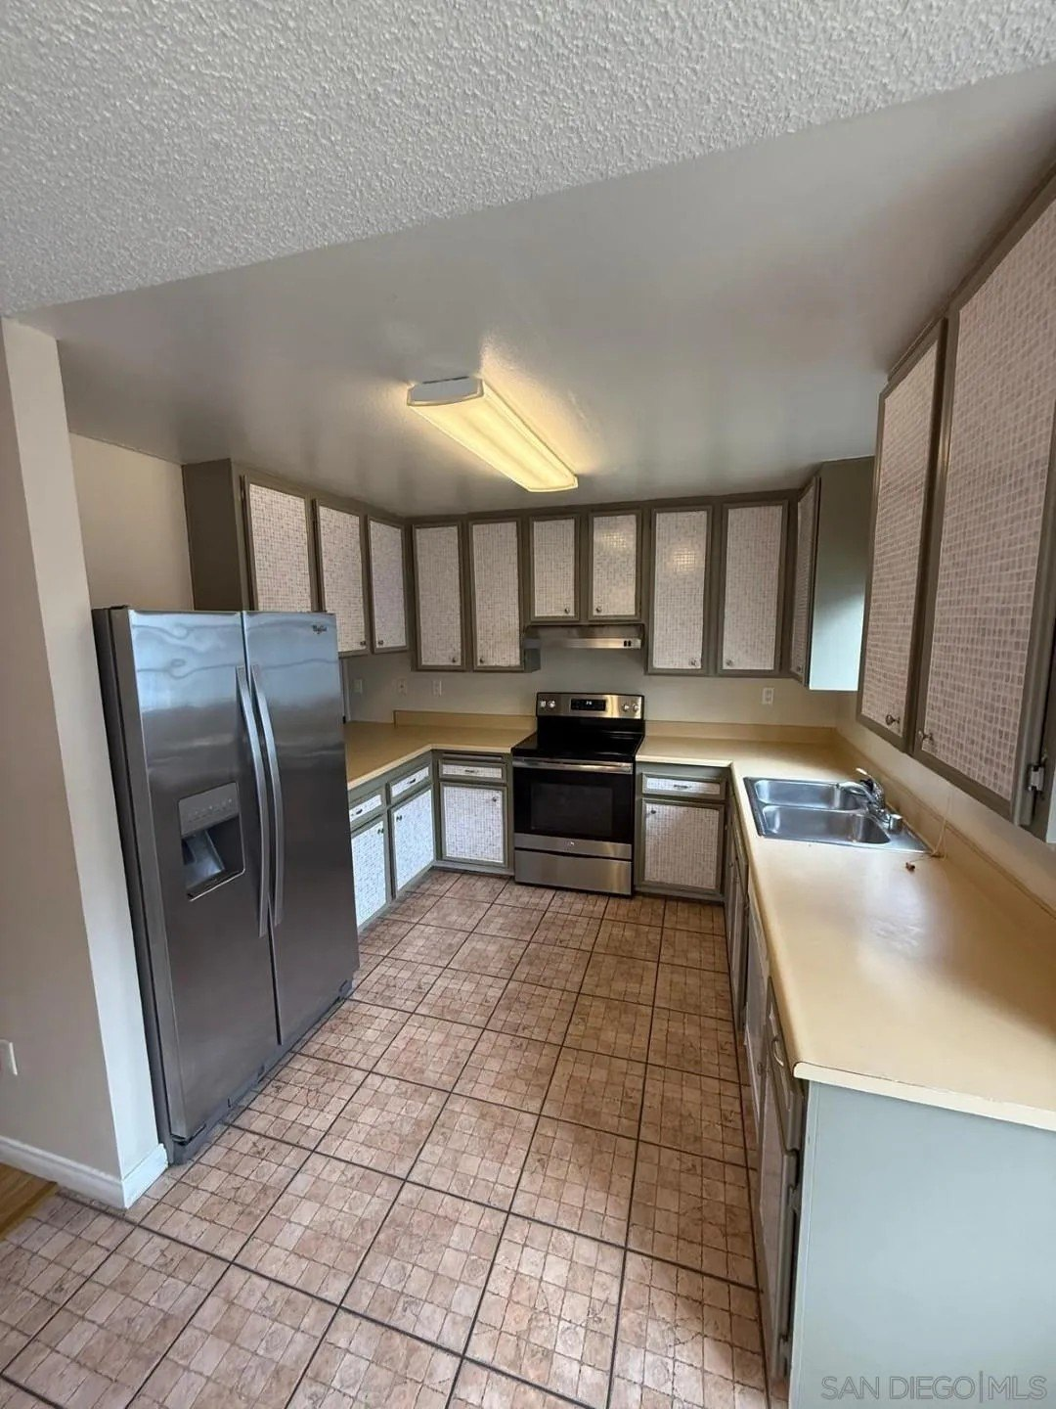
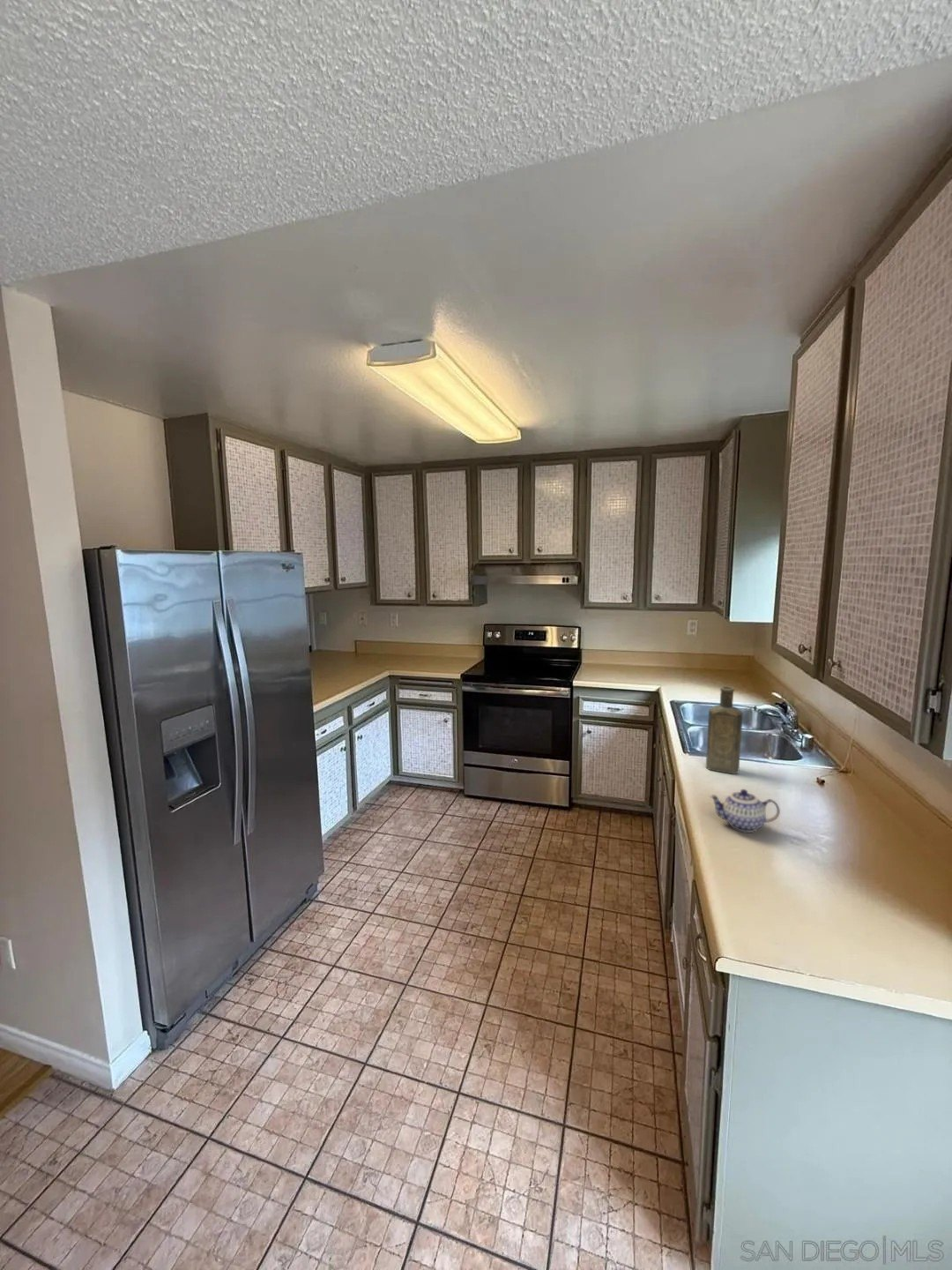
+ teapot (743, 808)
+ bottle (721, 728)
